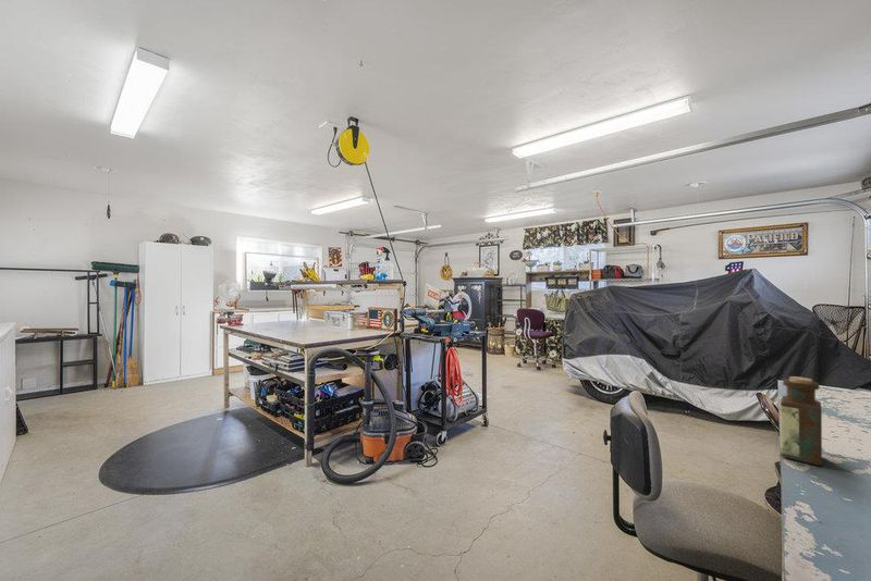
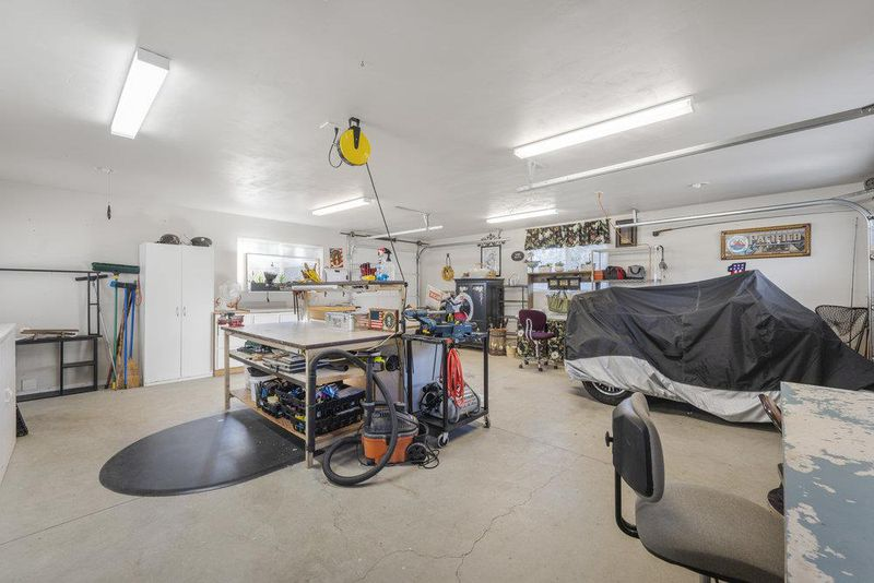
- bottle (800, 417)
